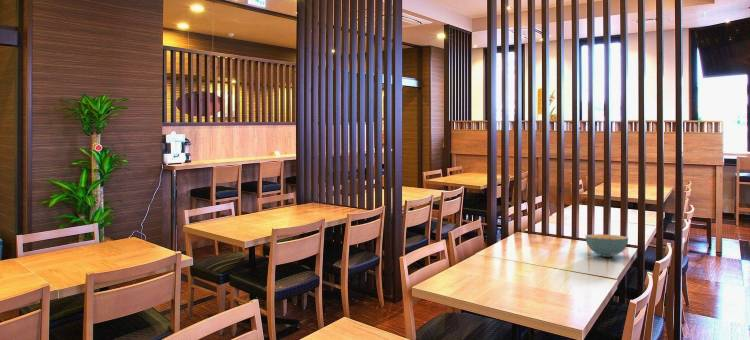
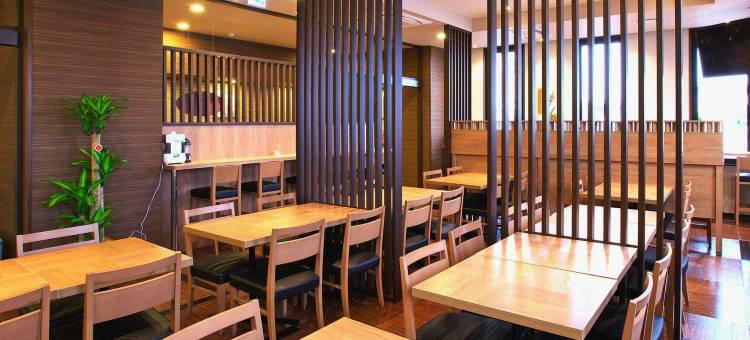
- cereal bowl (606, 246)
